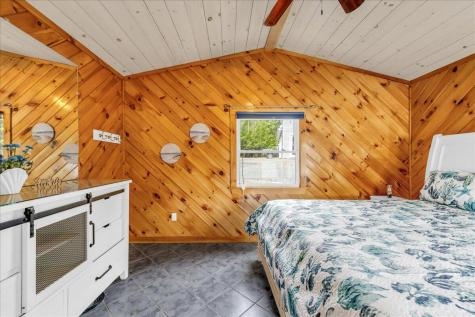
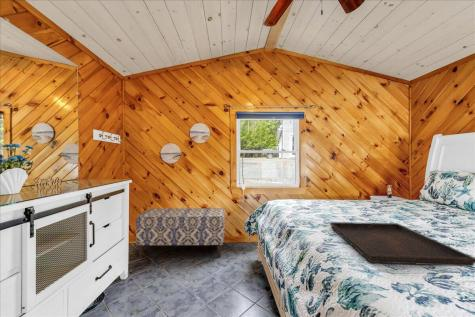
+ serving tray (386, 239)
+ bench (183, 231)
